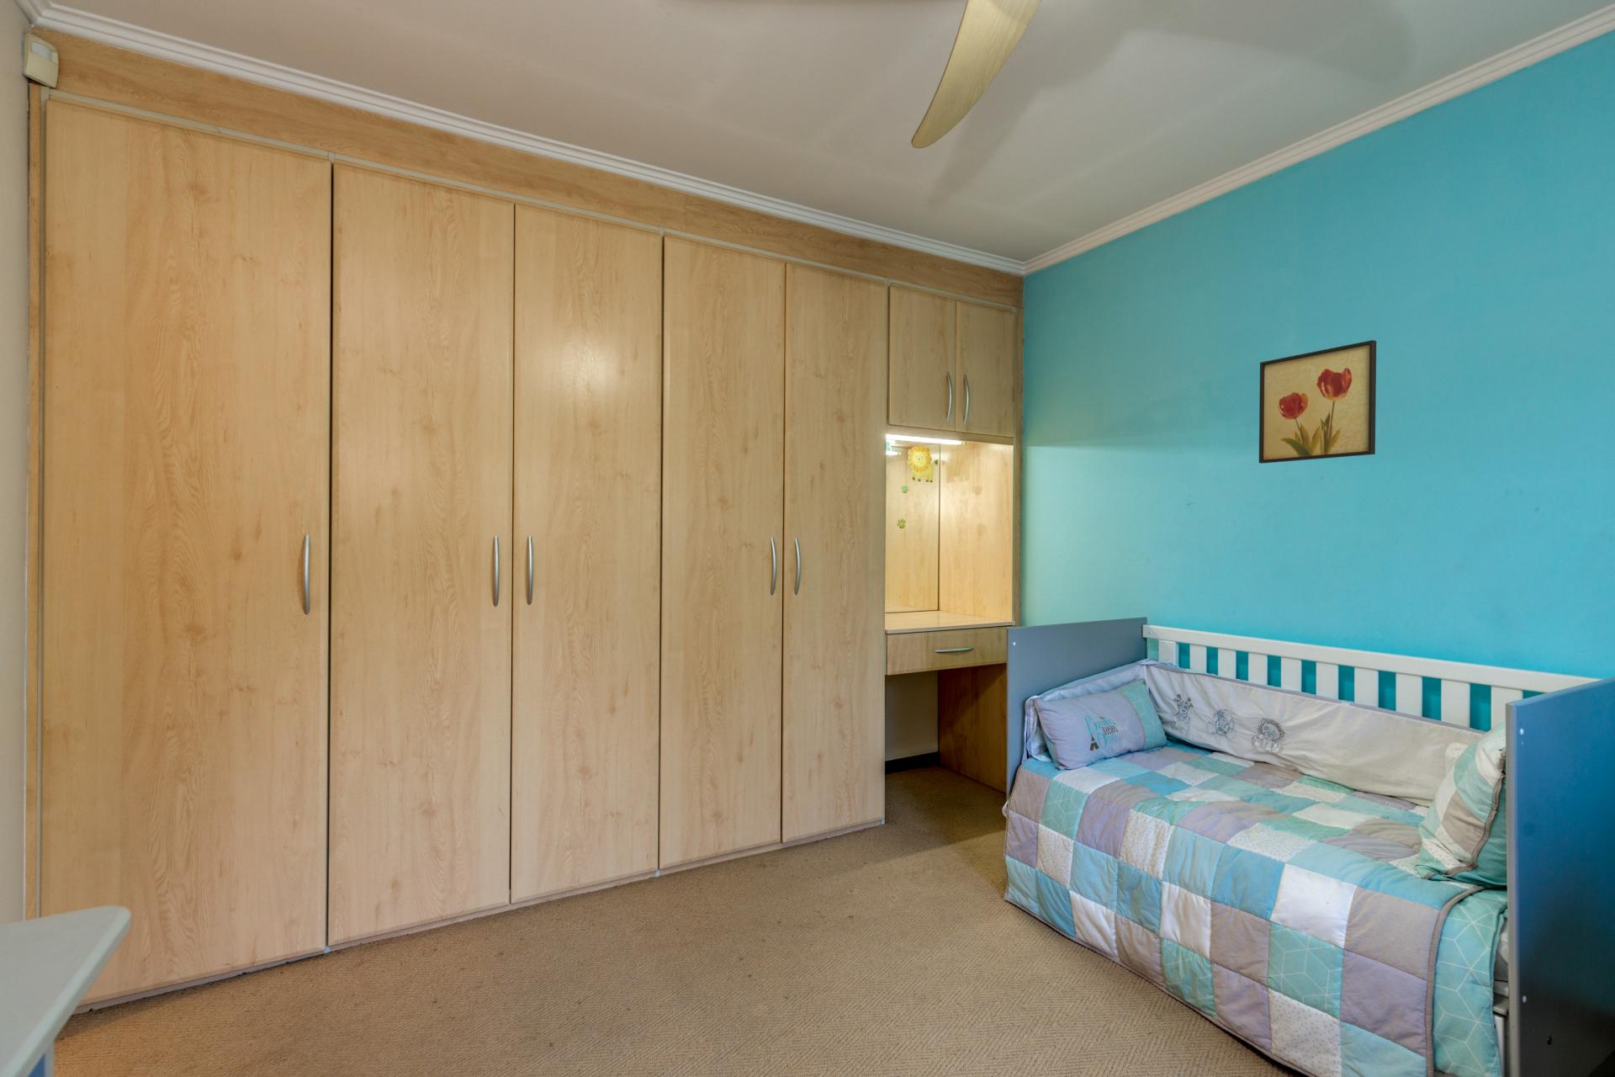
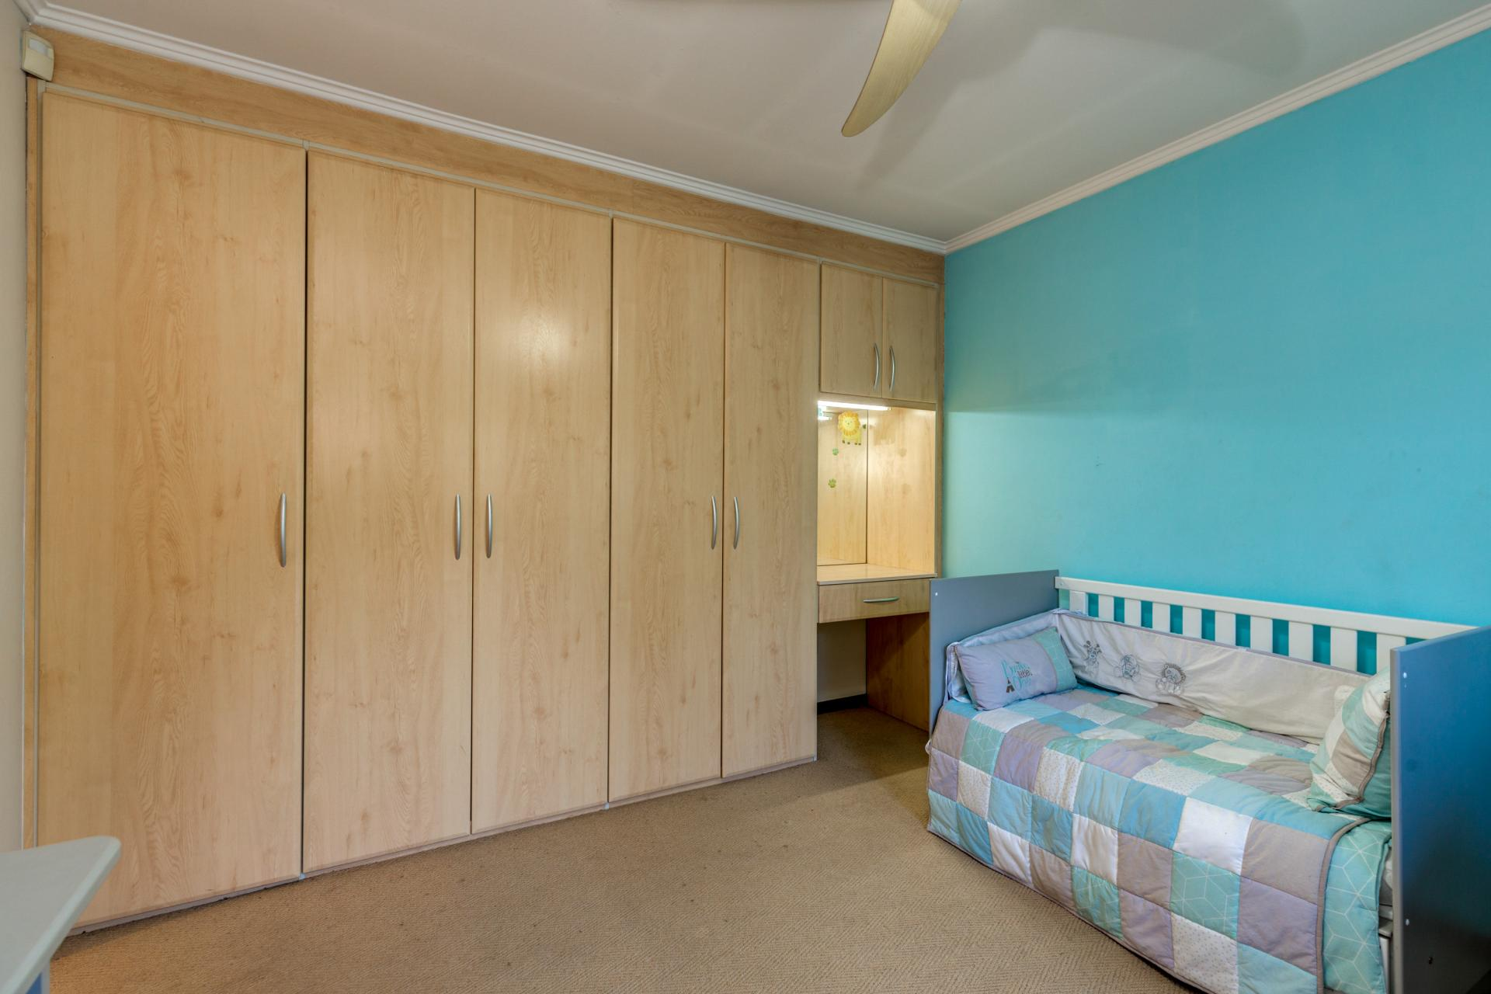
- wall art (1315, 405)
